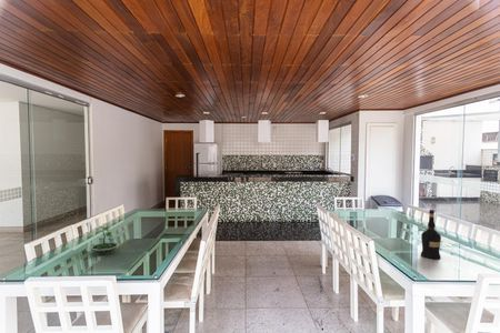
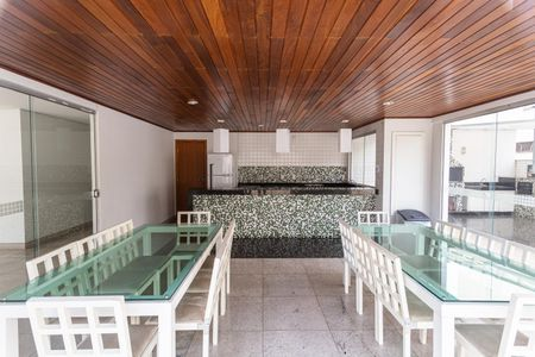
- liquor (431, 233)
- terrarium (104, 230)
